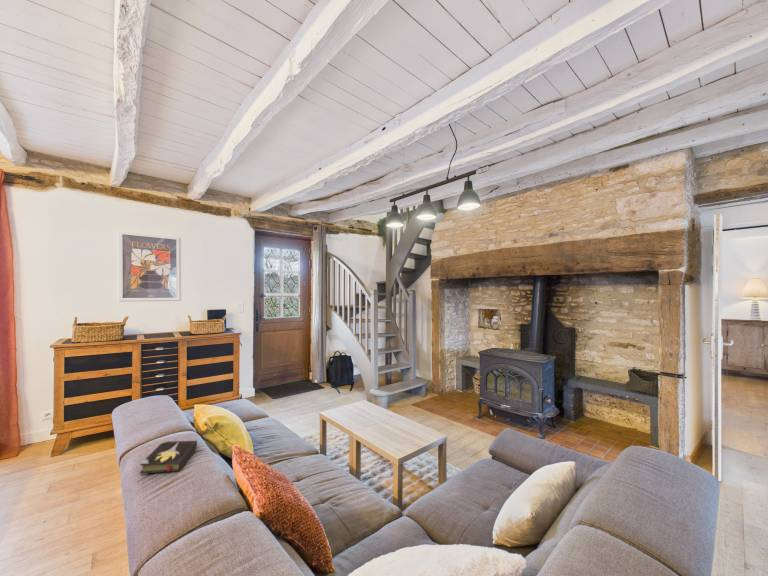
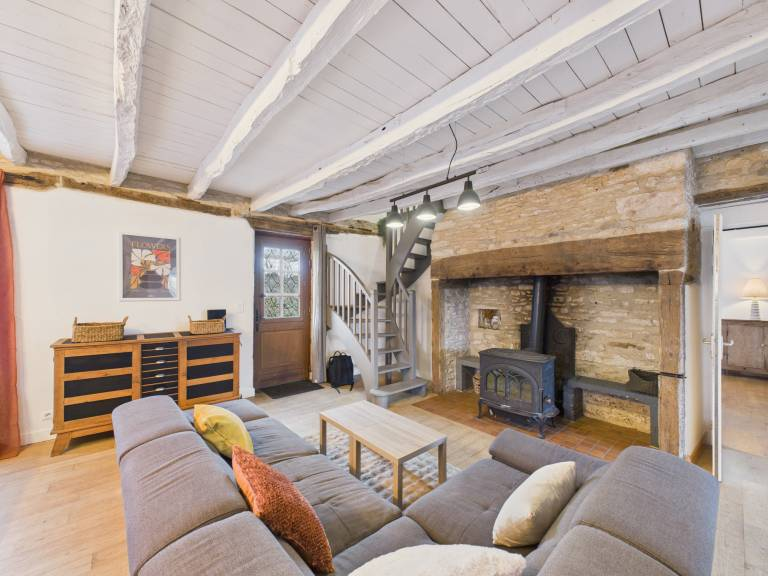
- hardback book (170, 455)
